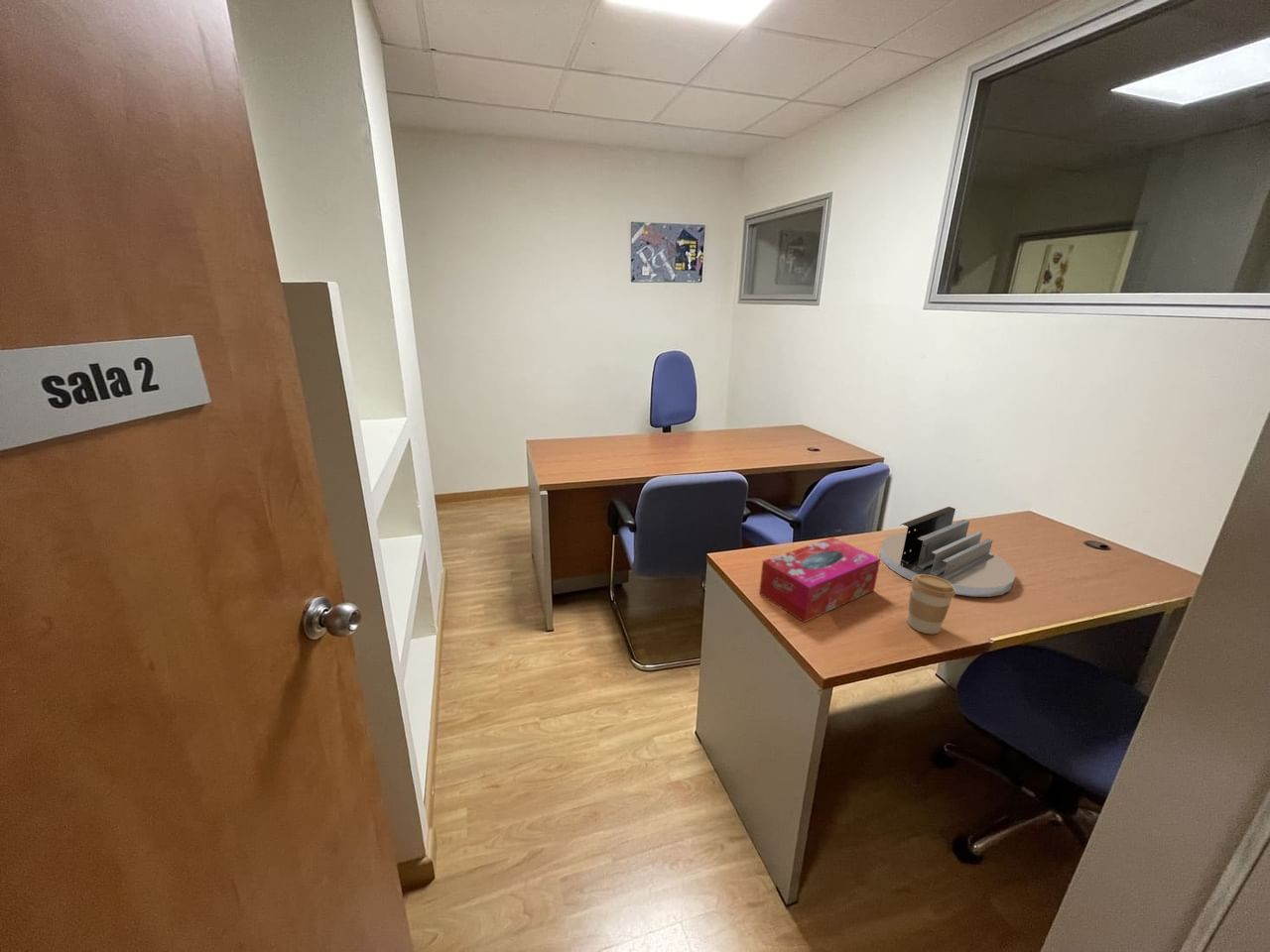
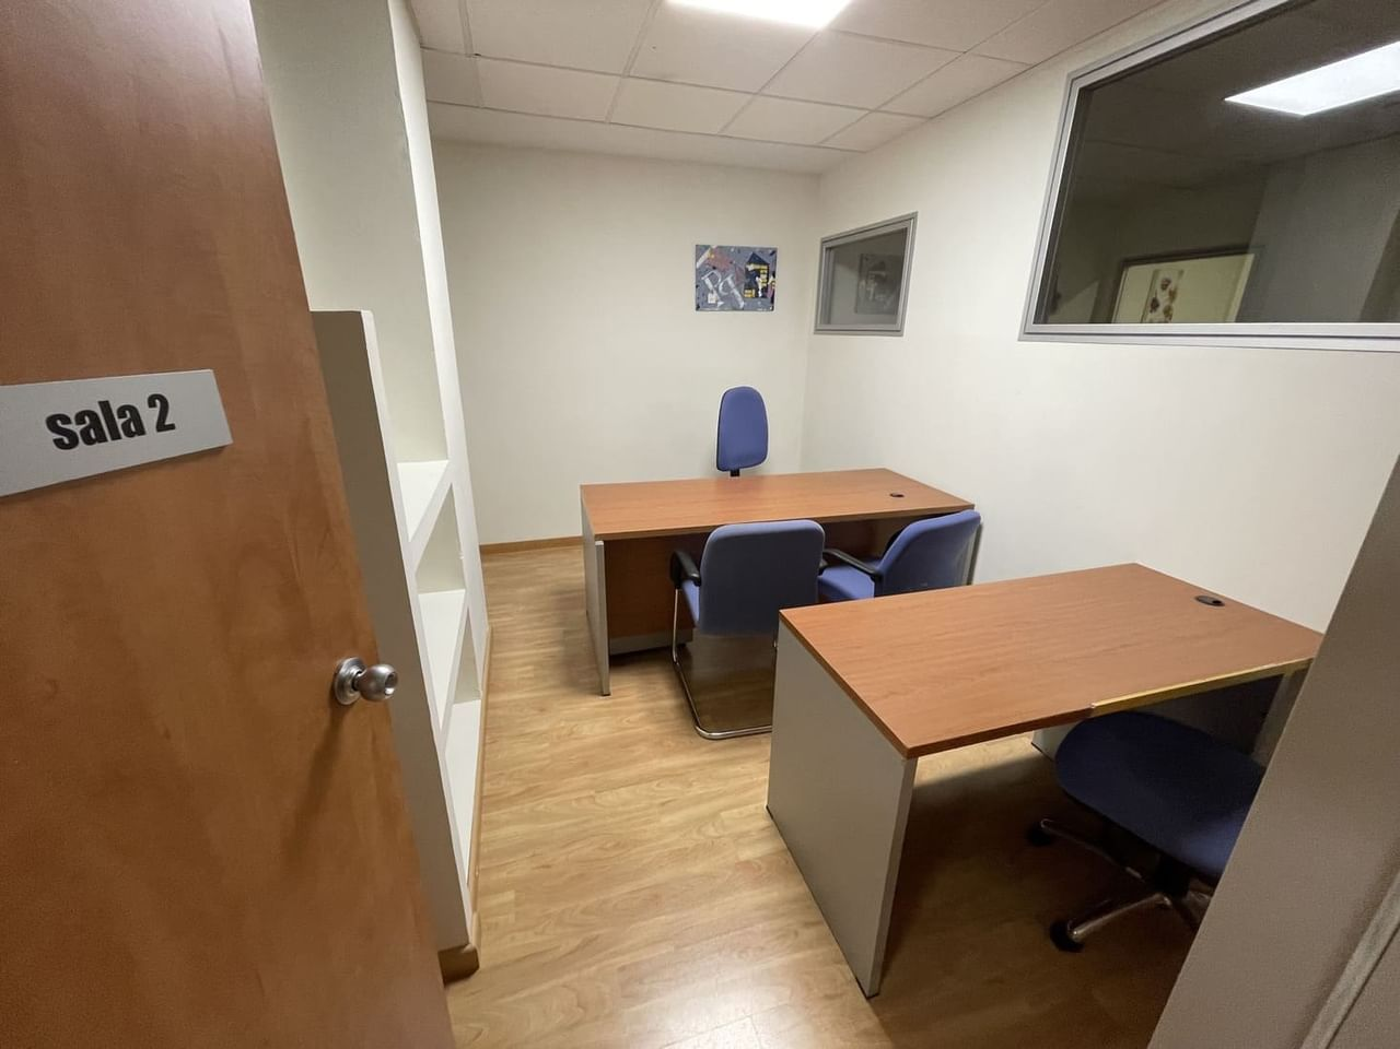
- desk organizer (947, 544)
- coffee cup (929, 602)
- tissue box (820, 575)
